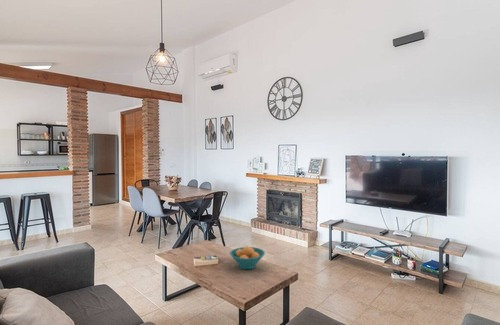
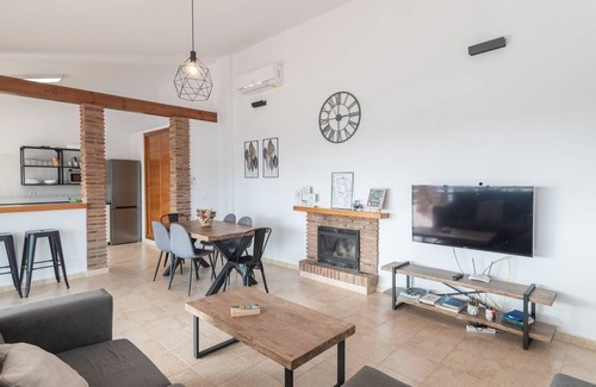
- fruit bowl (247, 256)
